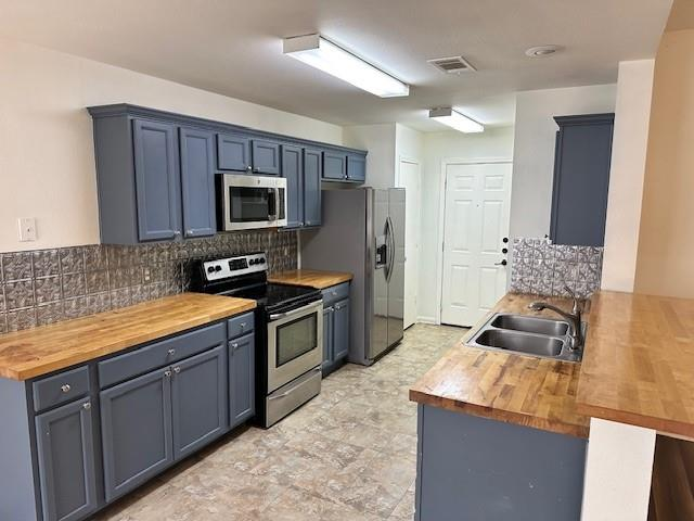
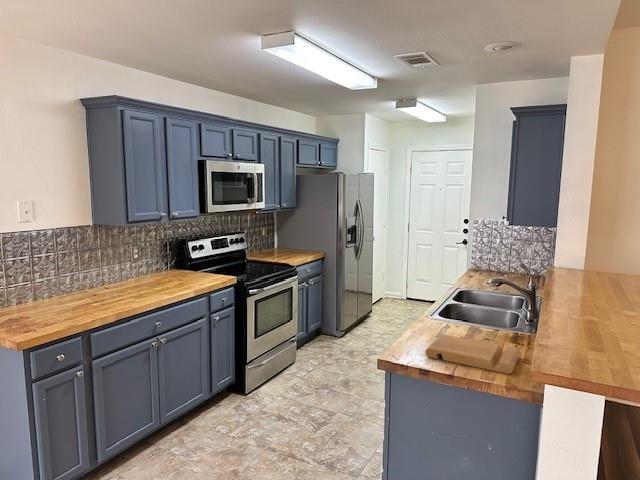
+ cutting board (472, 352)
